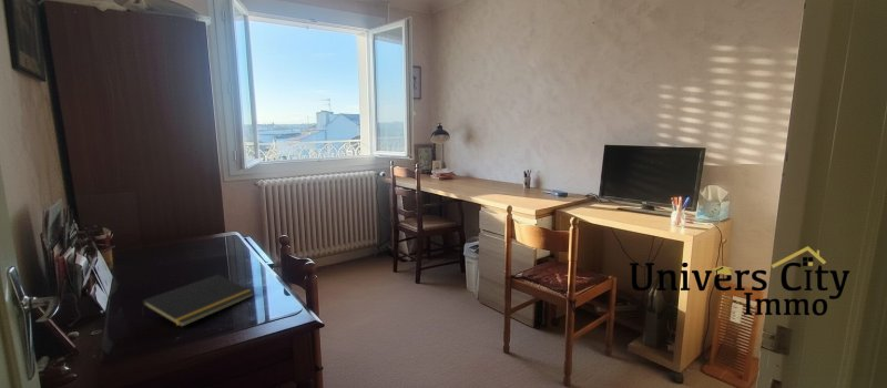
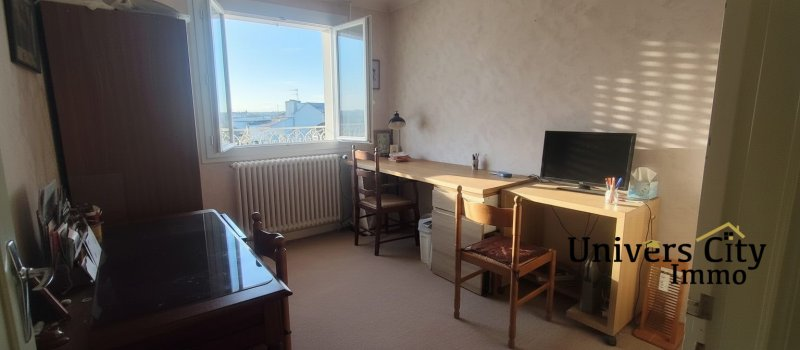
- notepad (201, 297)
